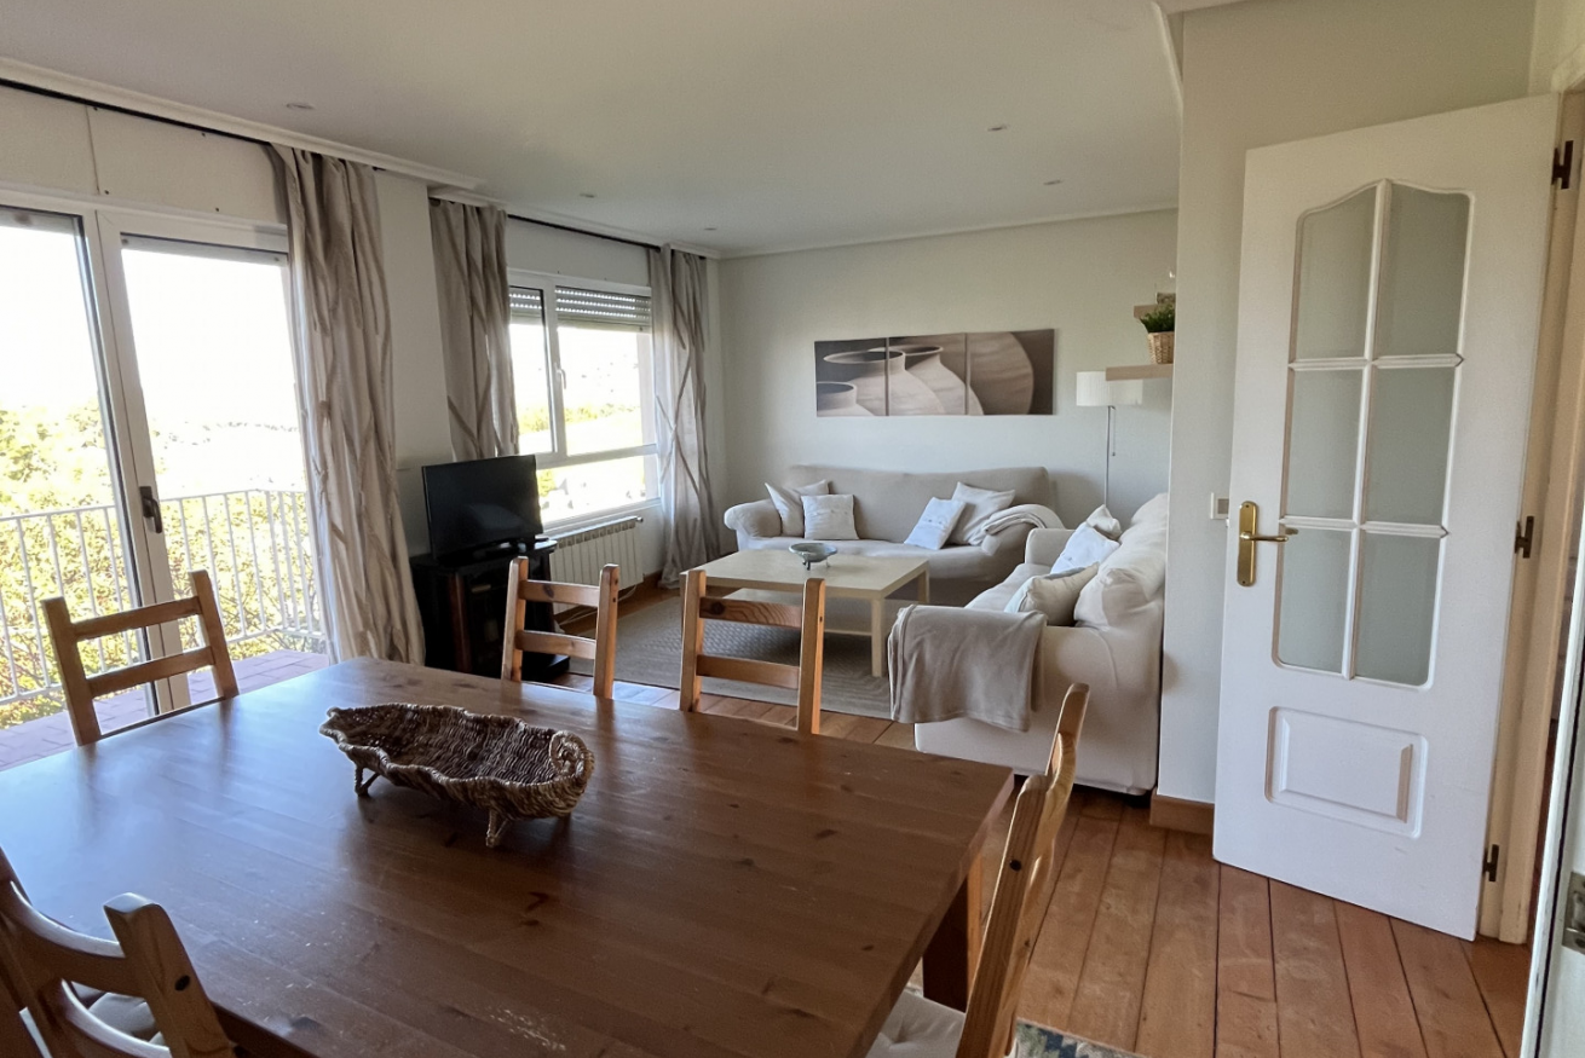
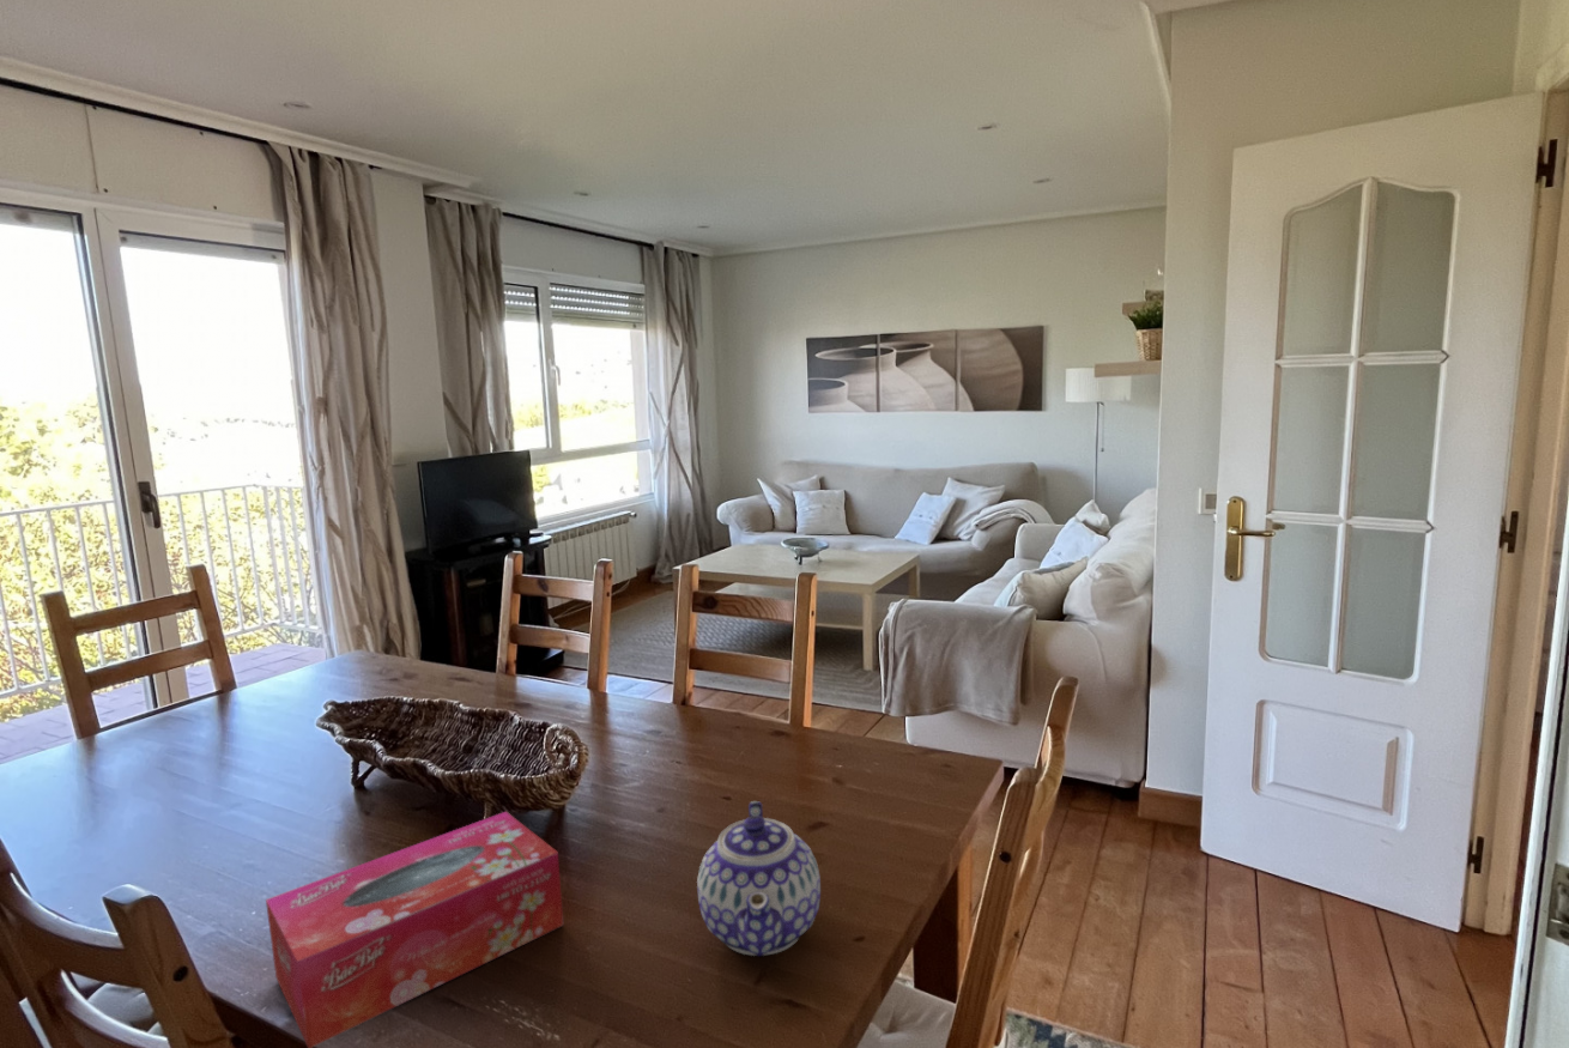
+ tissue box (422, 913)
+ teapot (758, 874)
